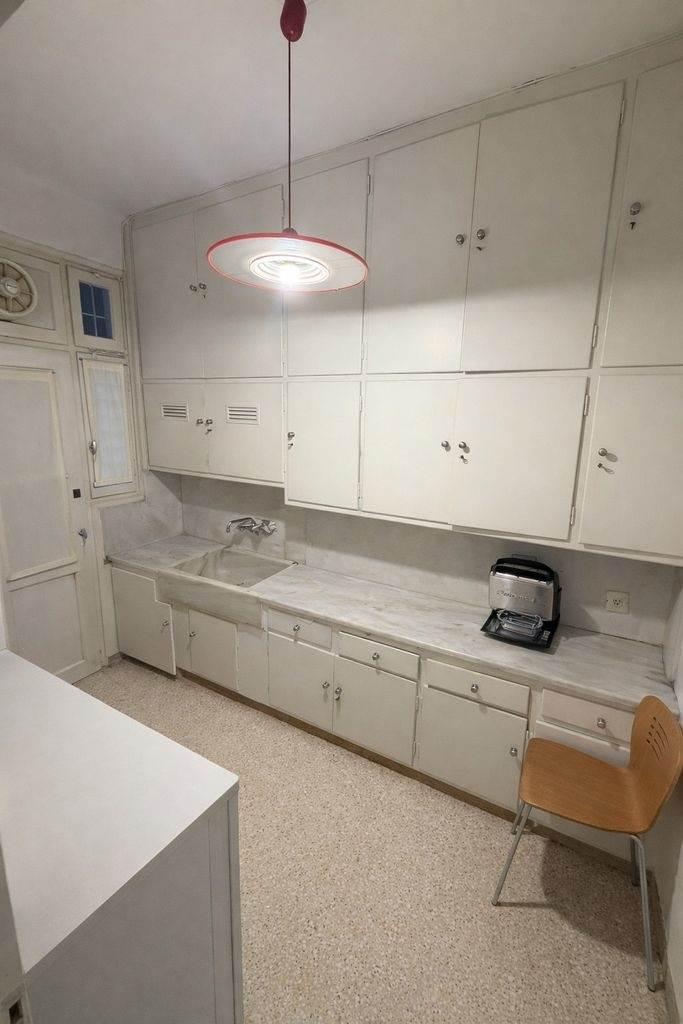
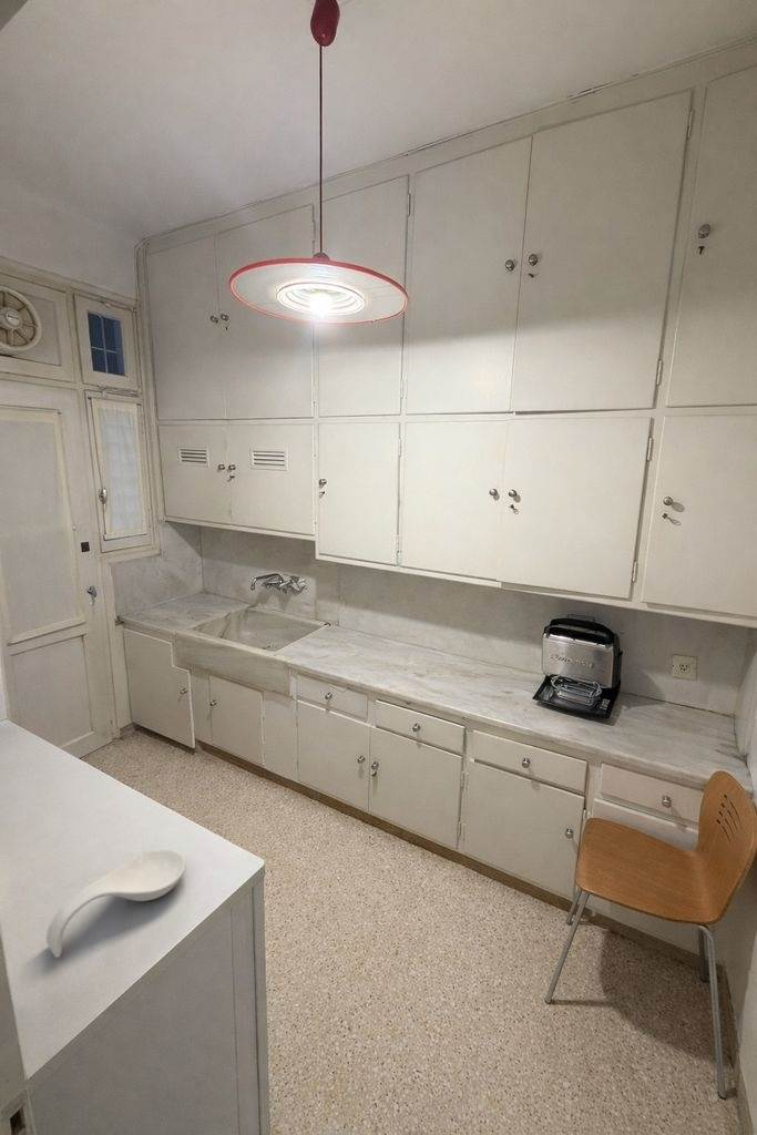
+ spoon rest (122, 890)
